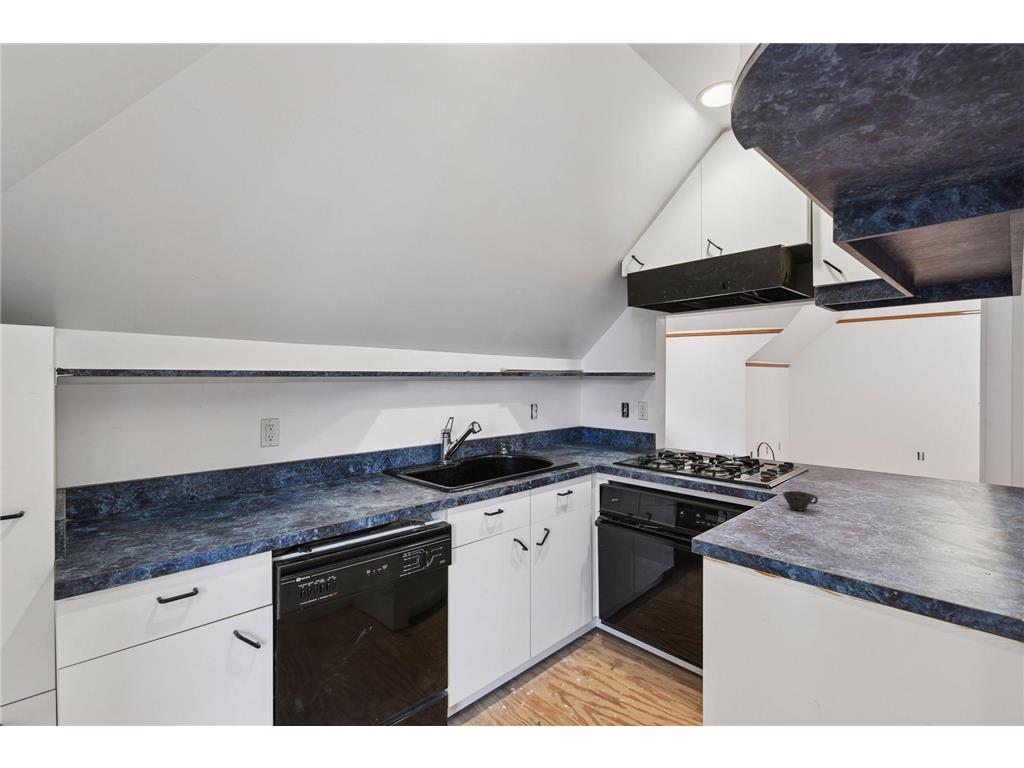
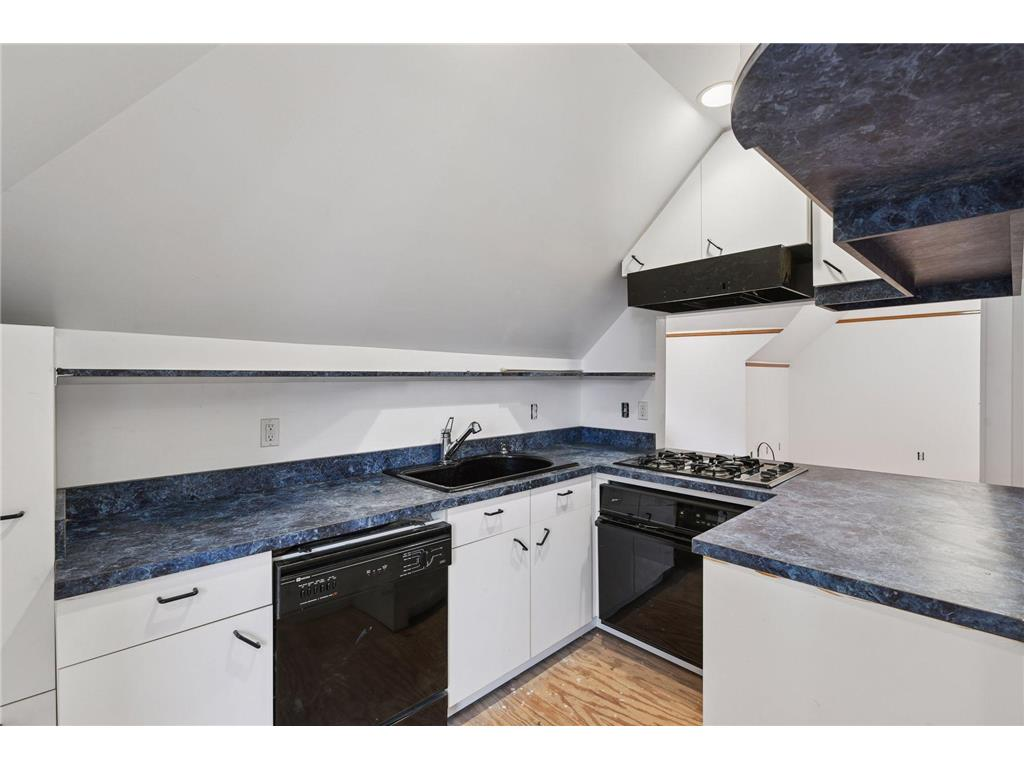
- cup (800, 501)
